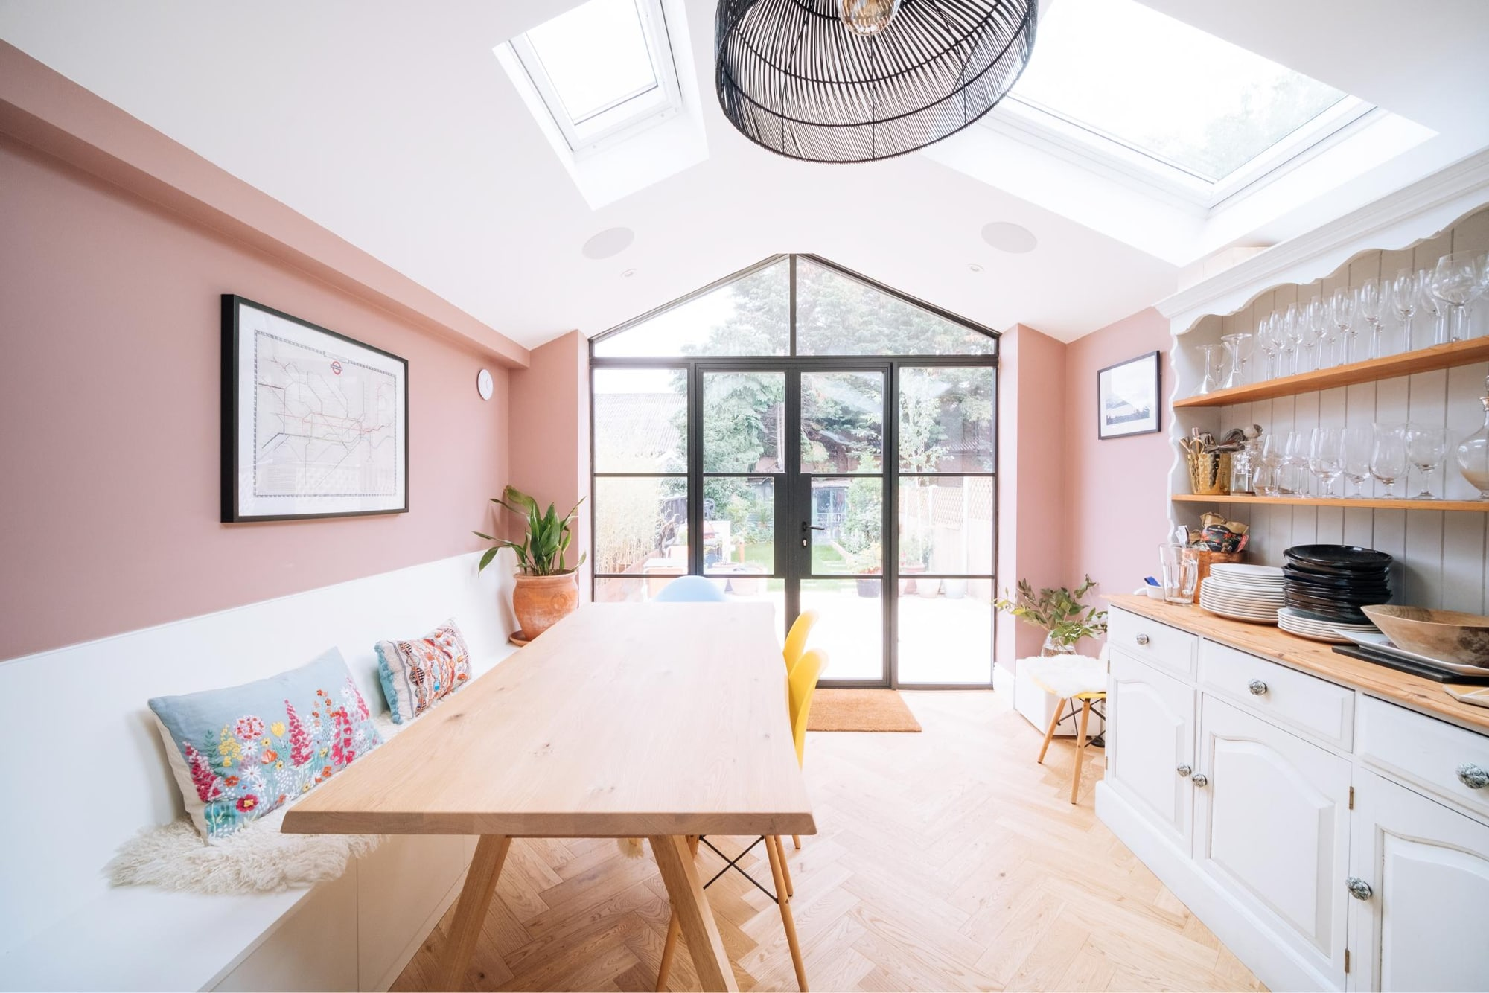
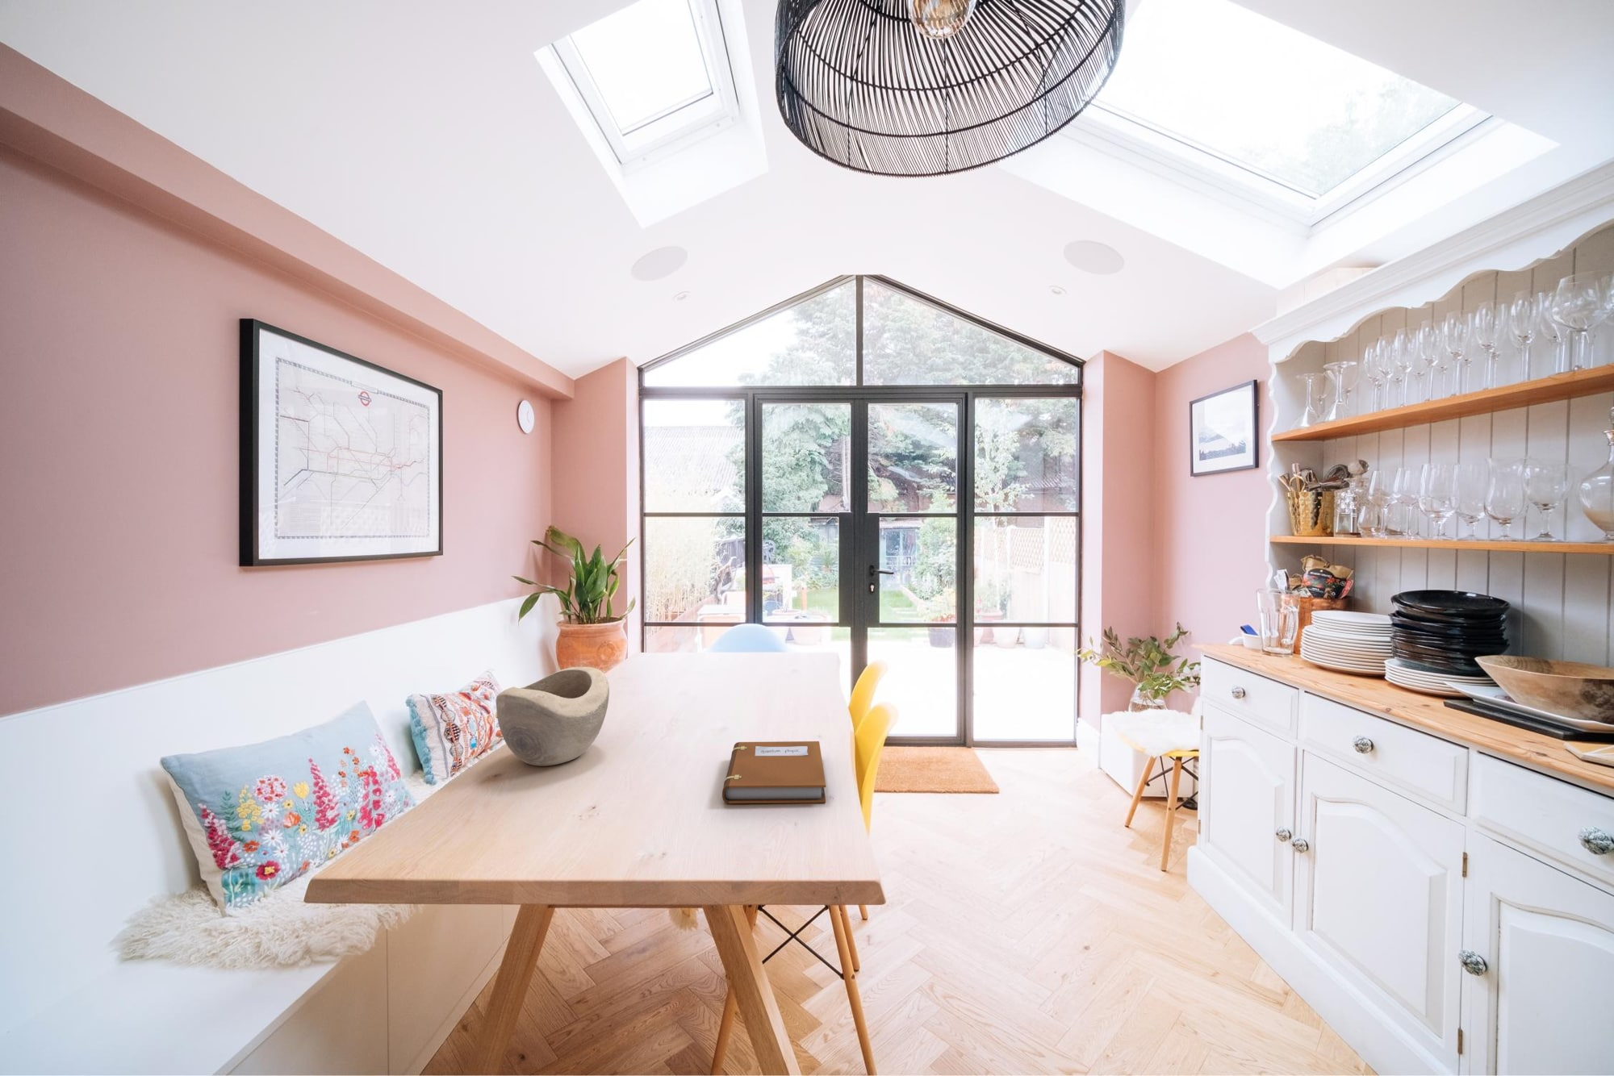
+ notebook (775, 767)
+ decorative bowl (555, 716)
